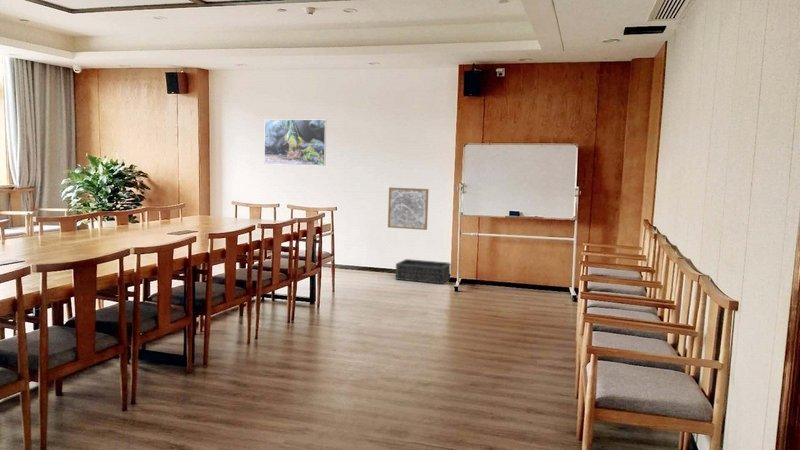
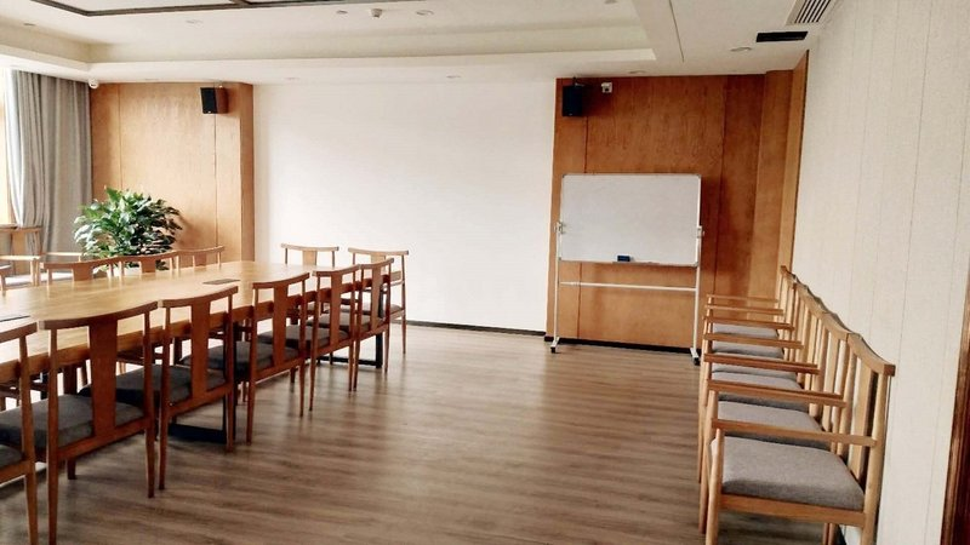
- wall art (407, 208)
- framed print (294, 142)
- basket (423, 271)
